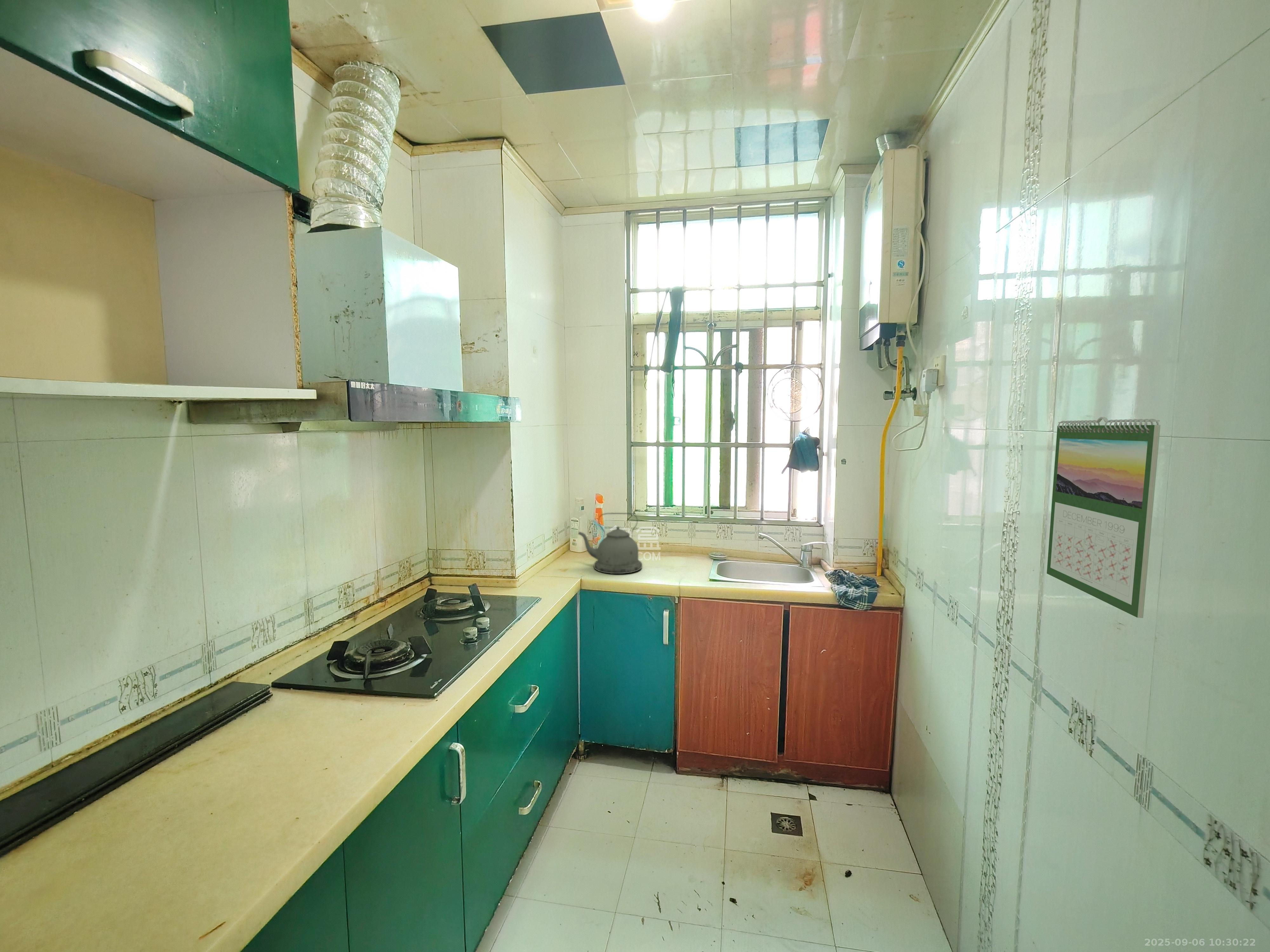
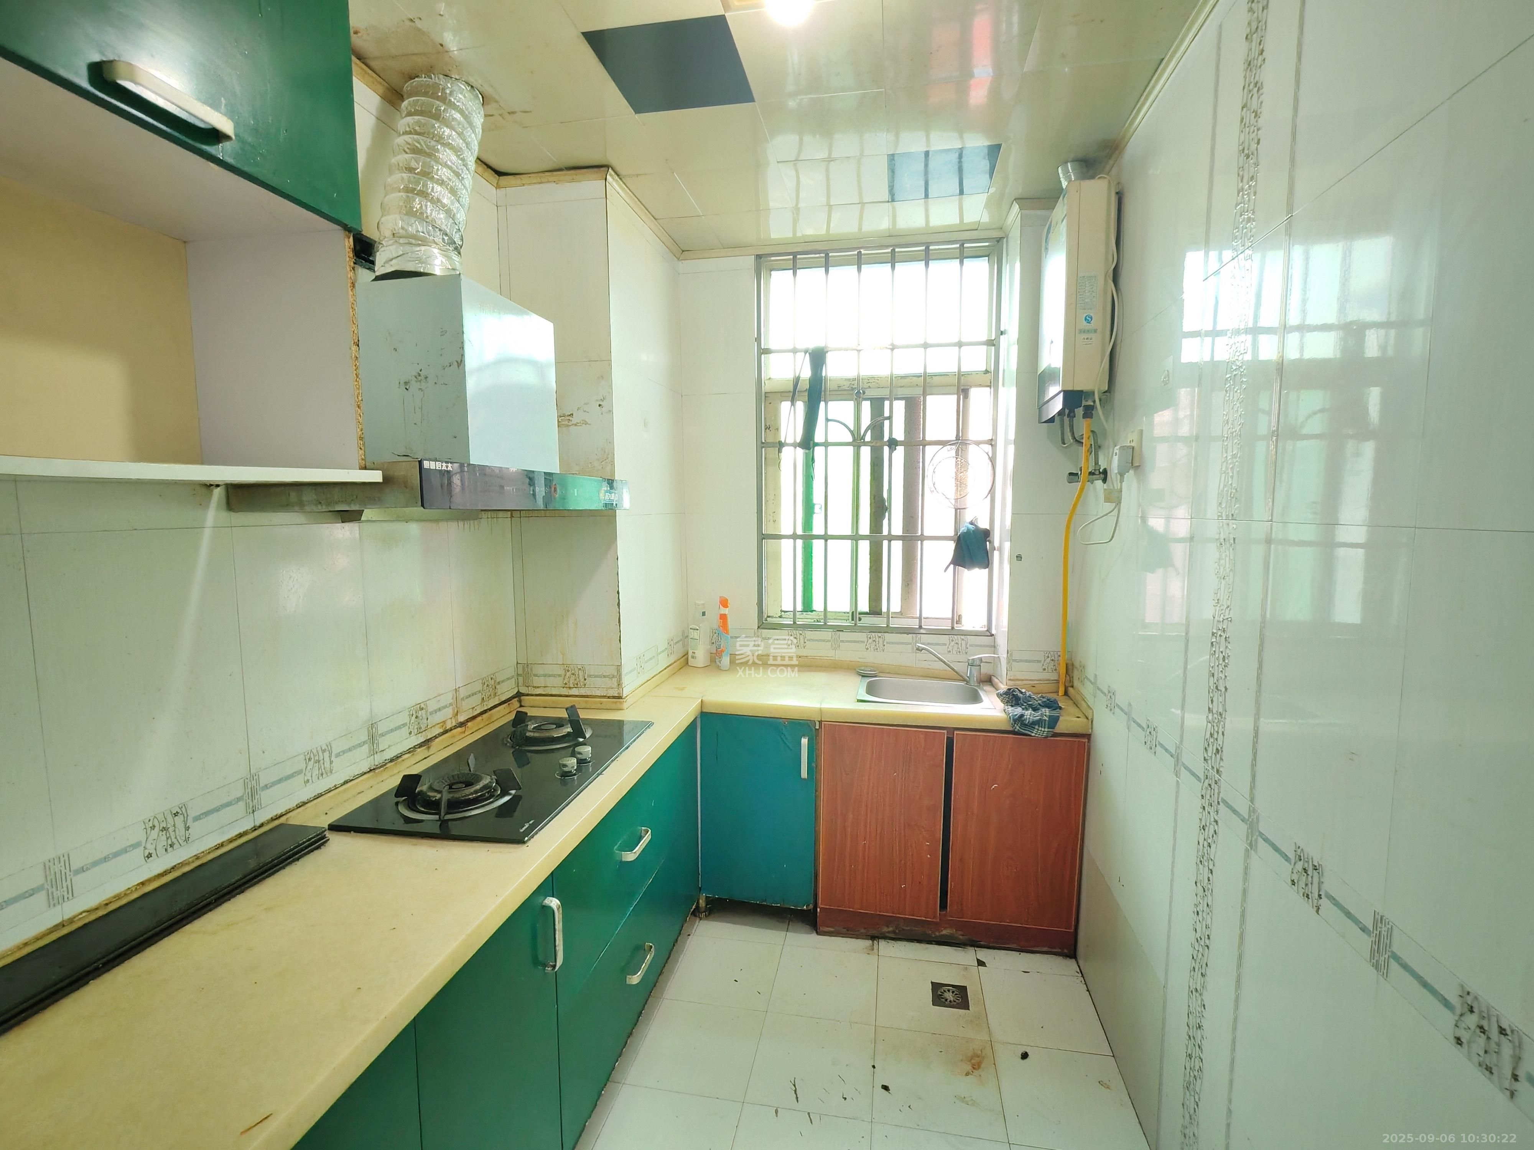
- calendar (1095, 506)
- kettle (615, 541)
